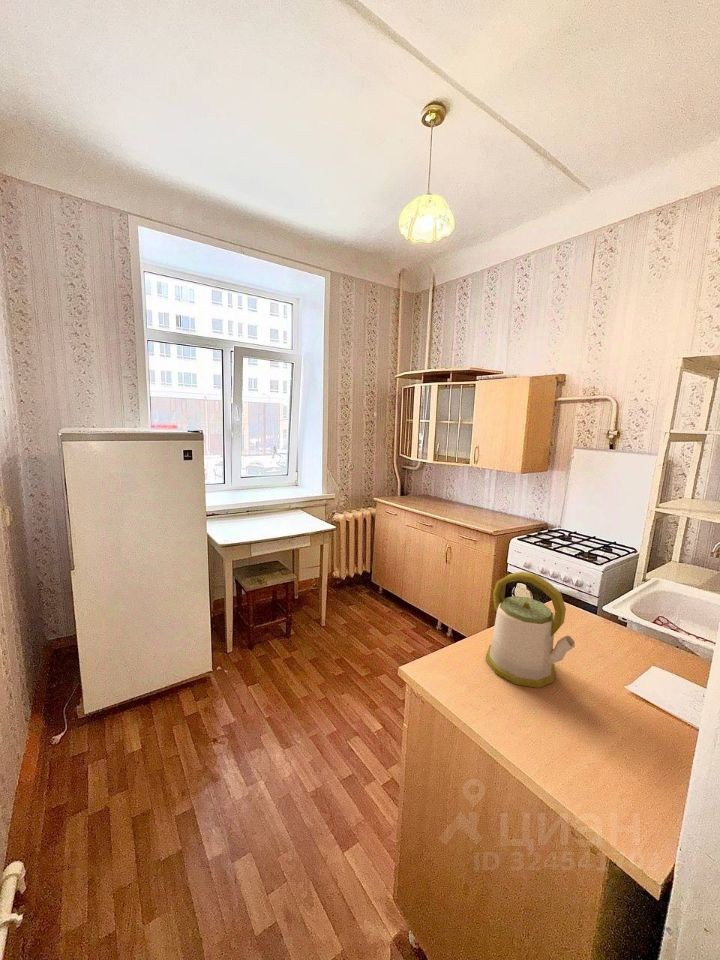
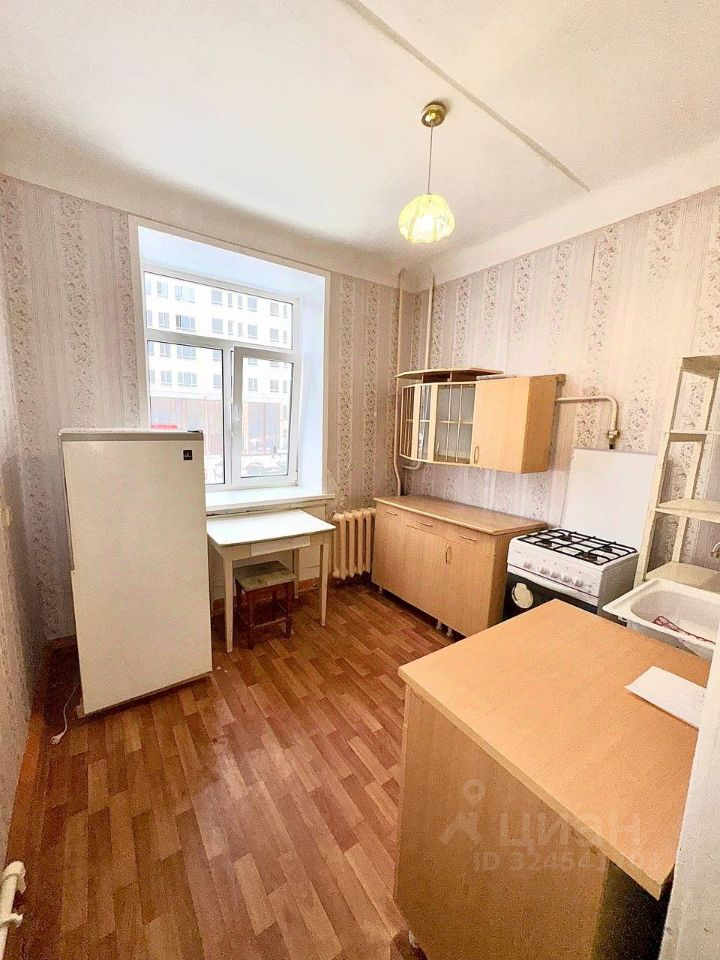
- kettle (531, 623)
